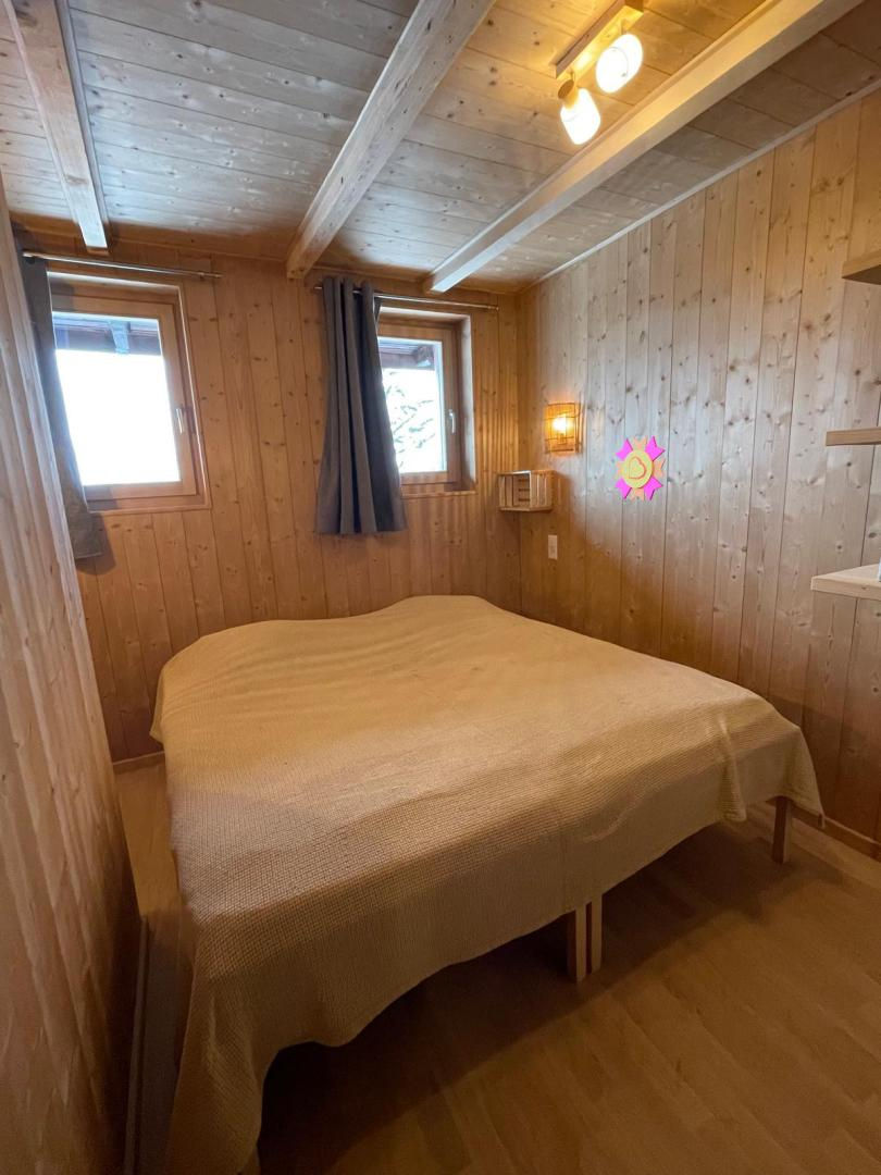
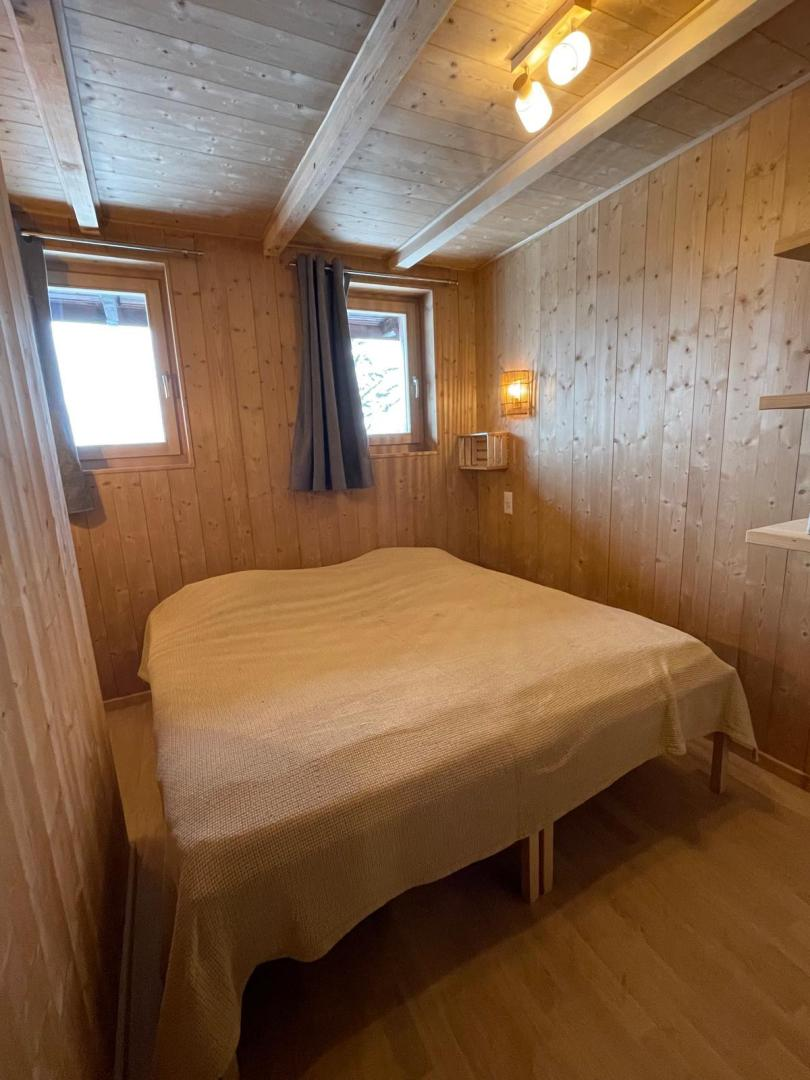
- wall ornament (637, 469)
